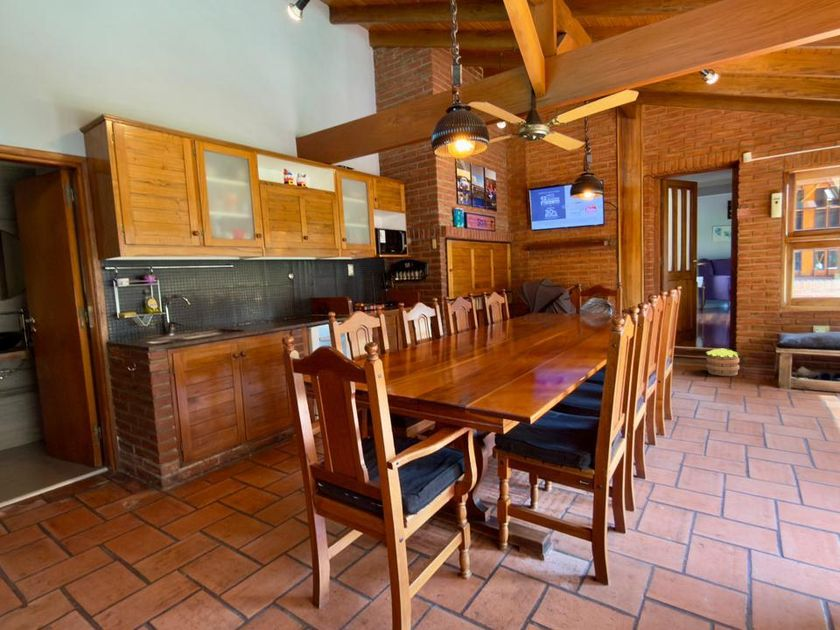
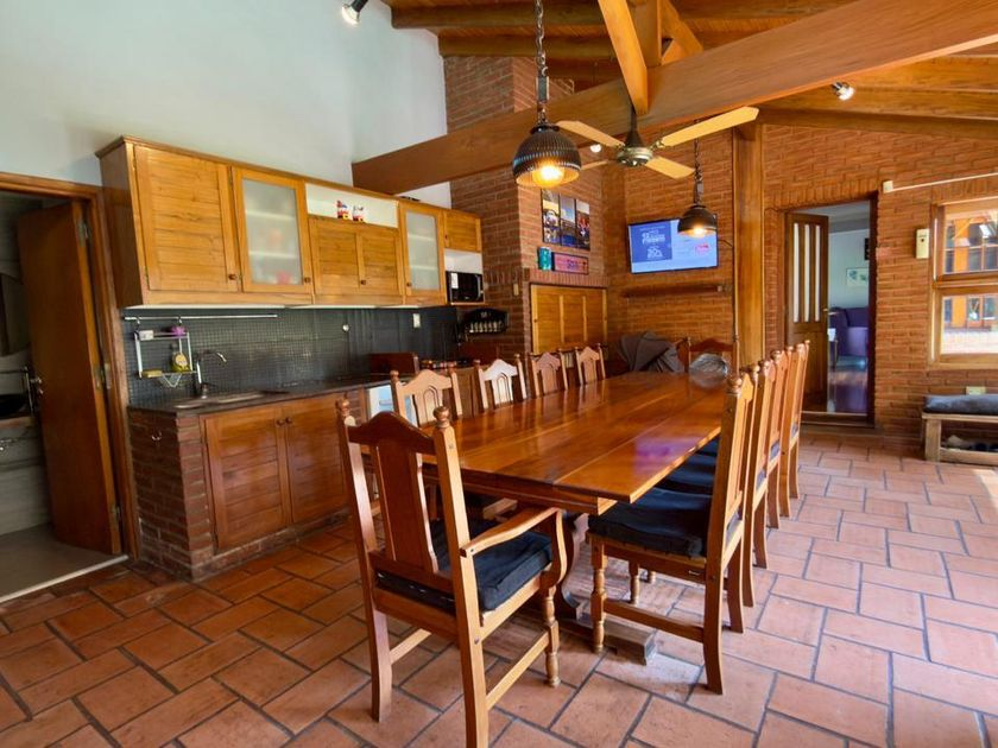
- potted plant (722, 360)
